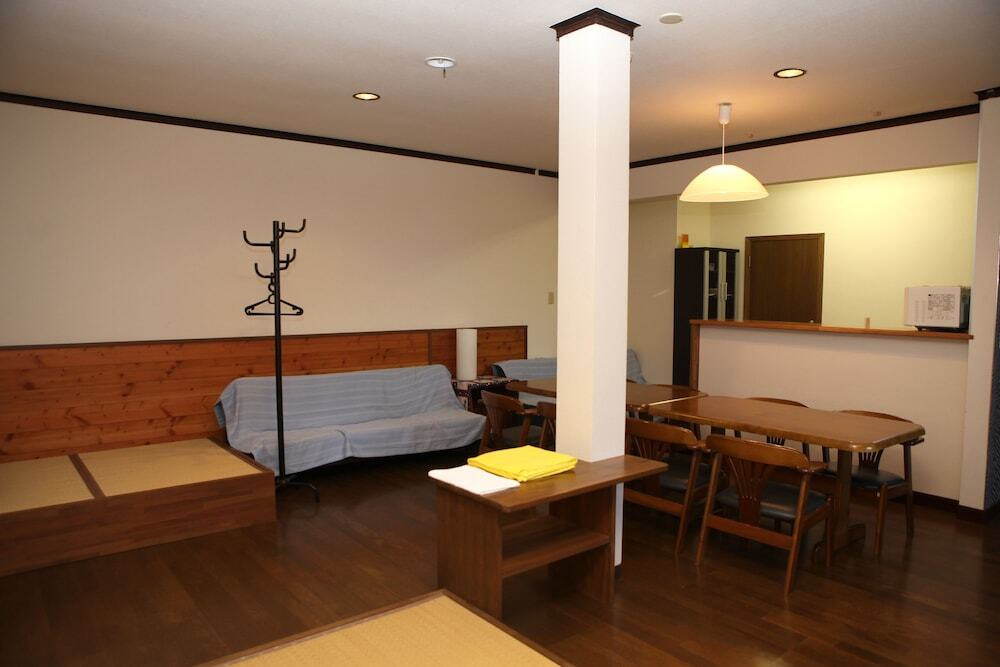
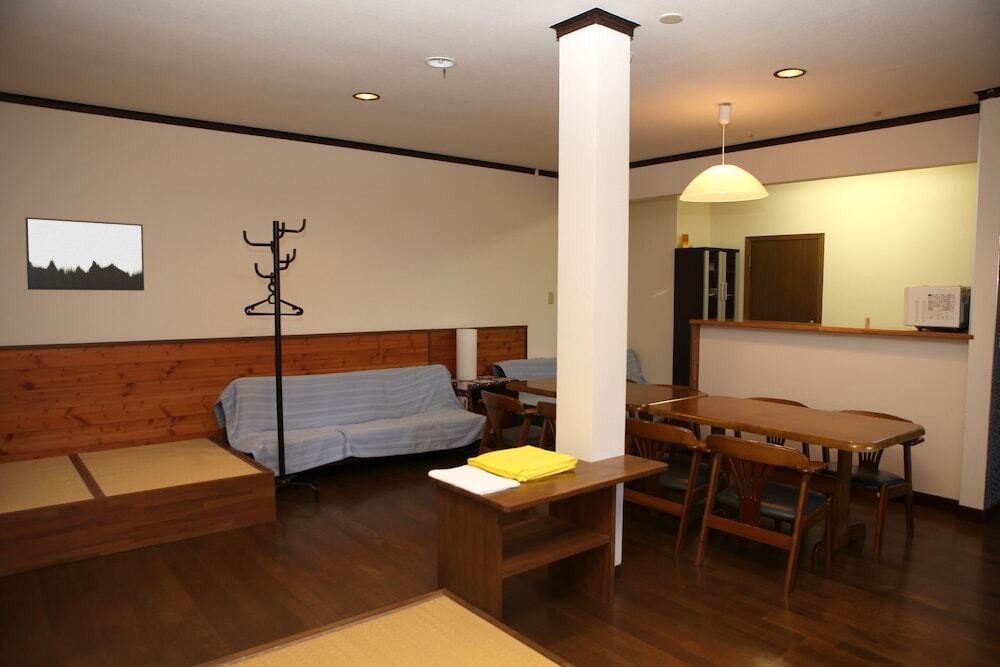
+ wall art (87, 255)
